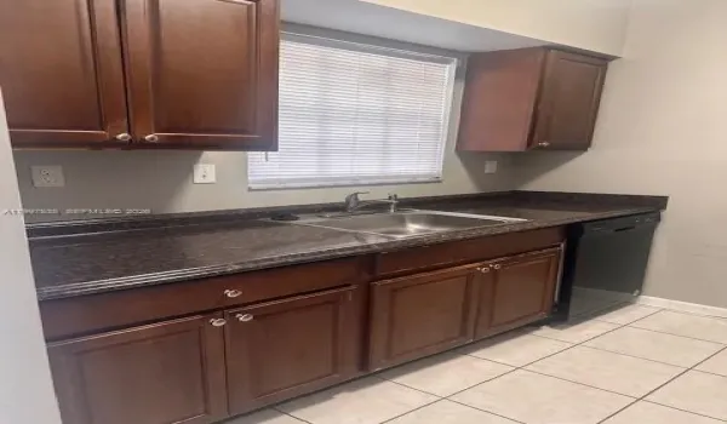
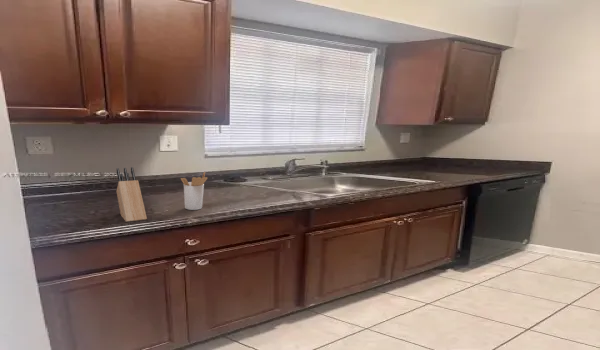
+ knife block (130, 192)
+ utensil holder (195, 191)
